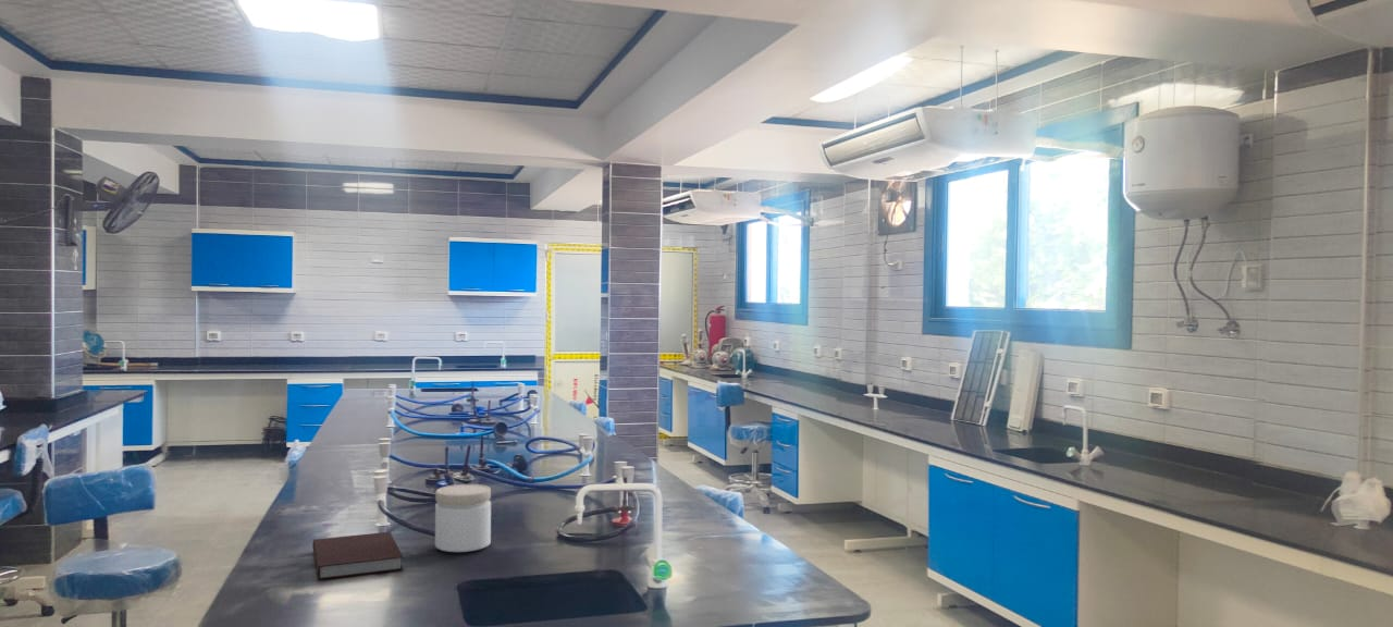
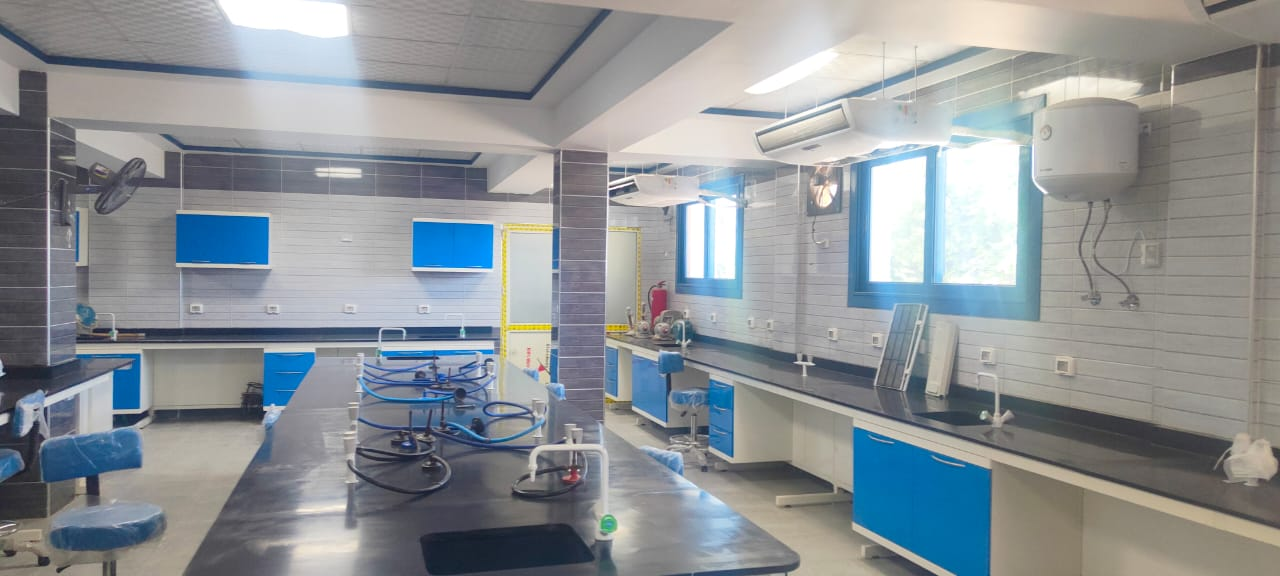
- notebook (356, 553)
- jar (463, 517)
